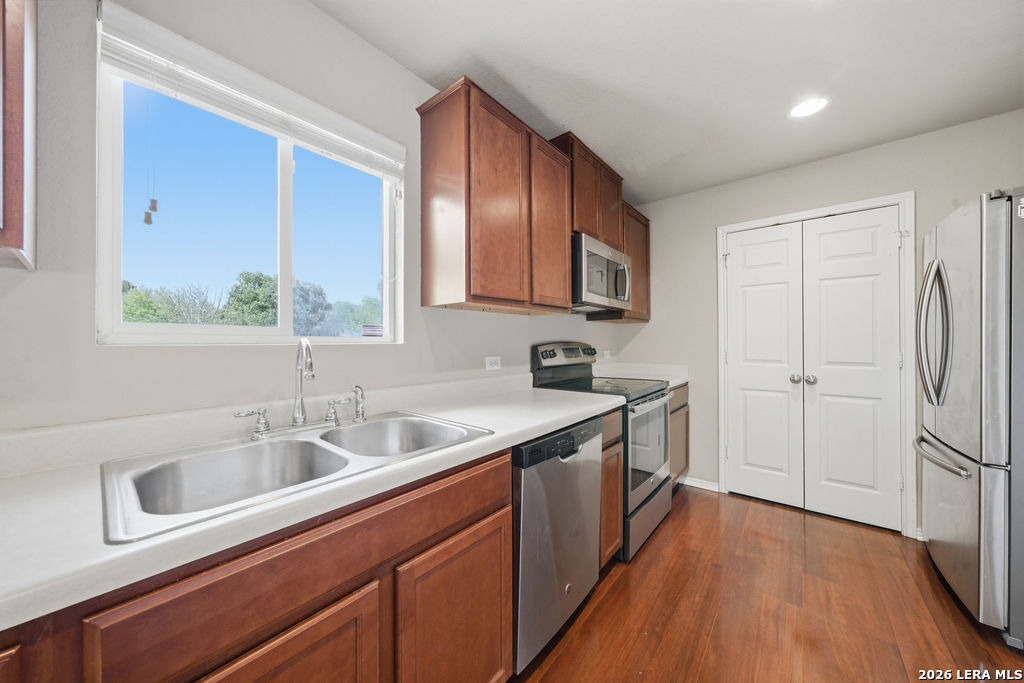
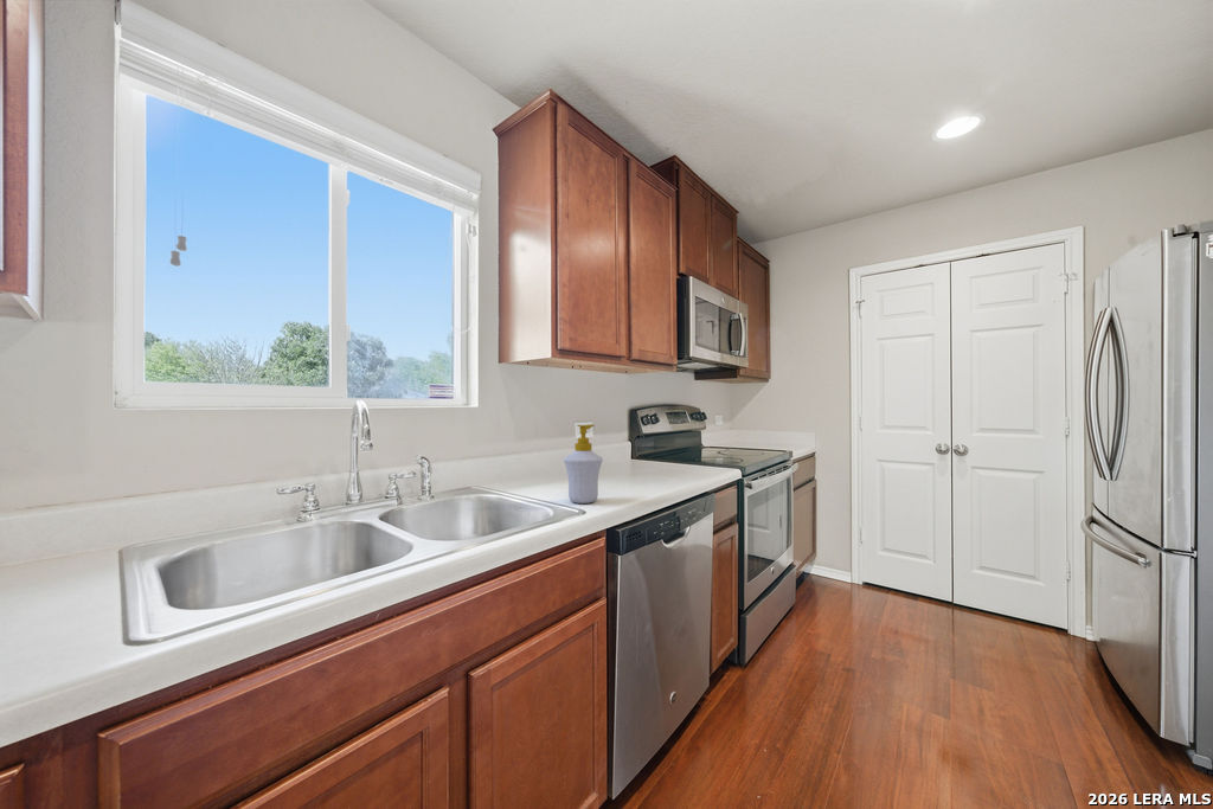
+ soap bottle (583, 462)
